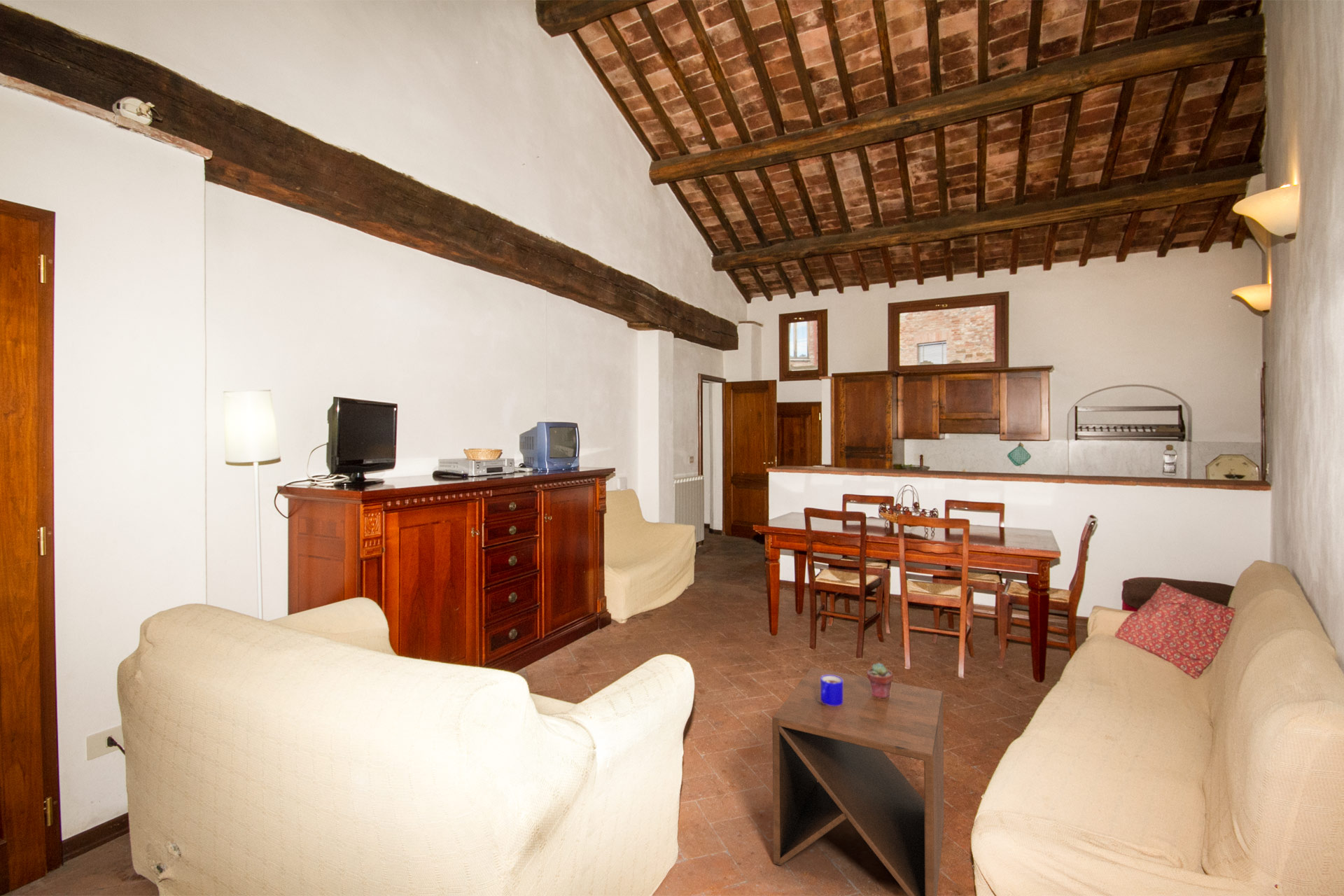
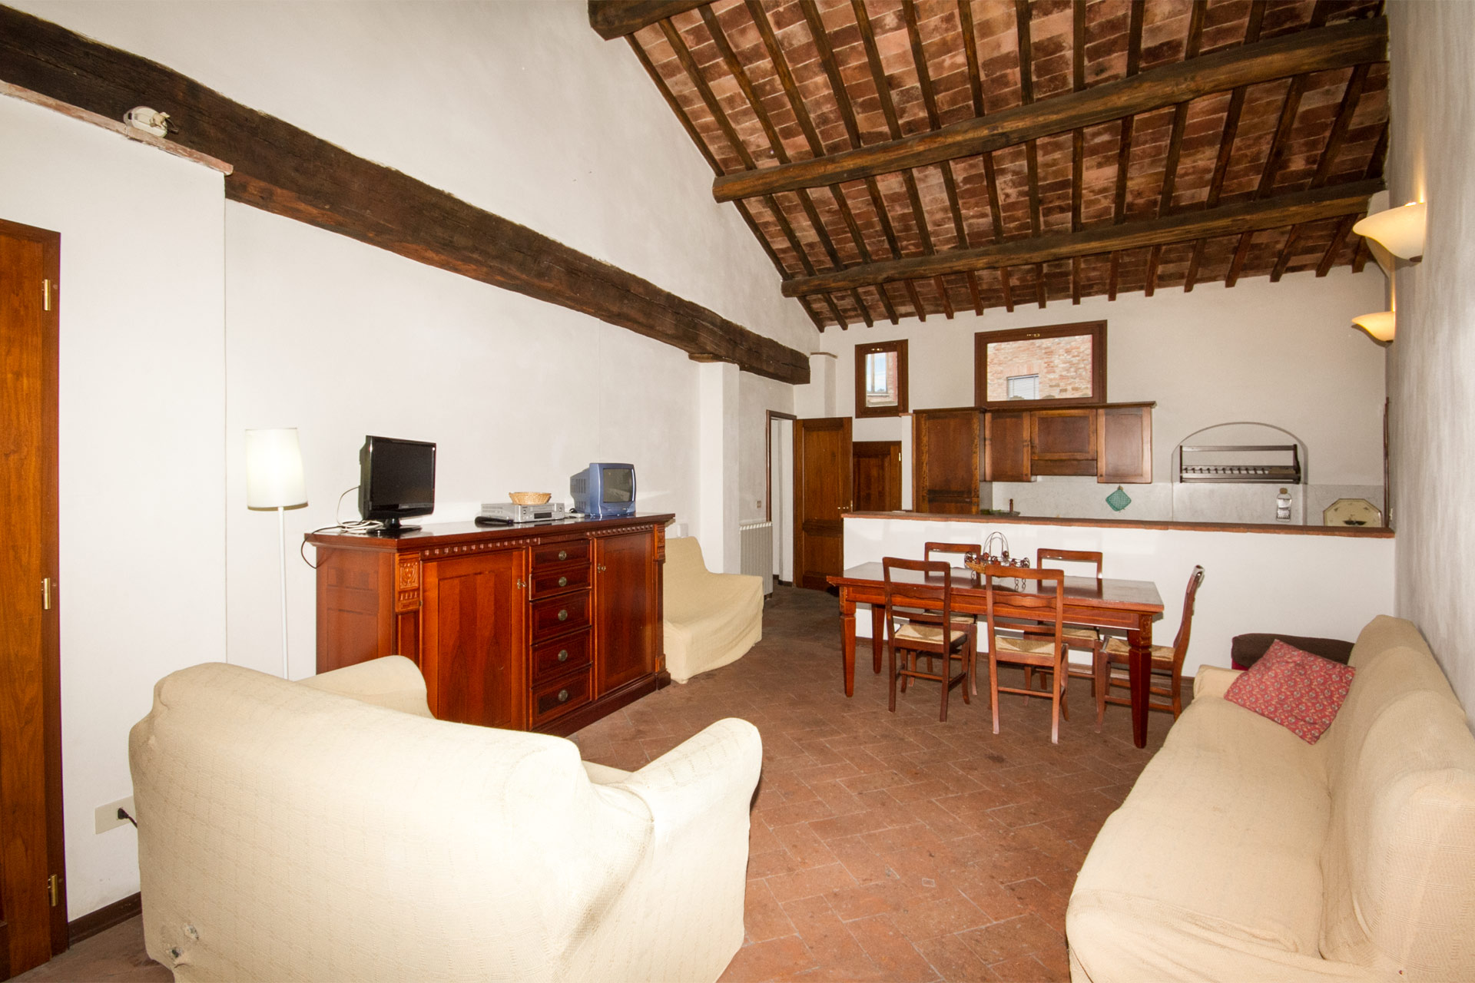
- potted succulent (880, 678)
- side table (862, 773)
- mug (830, 691)
